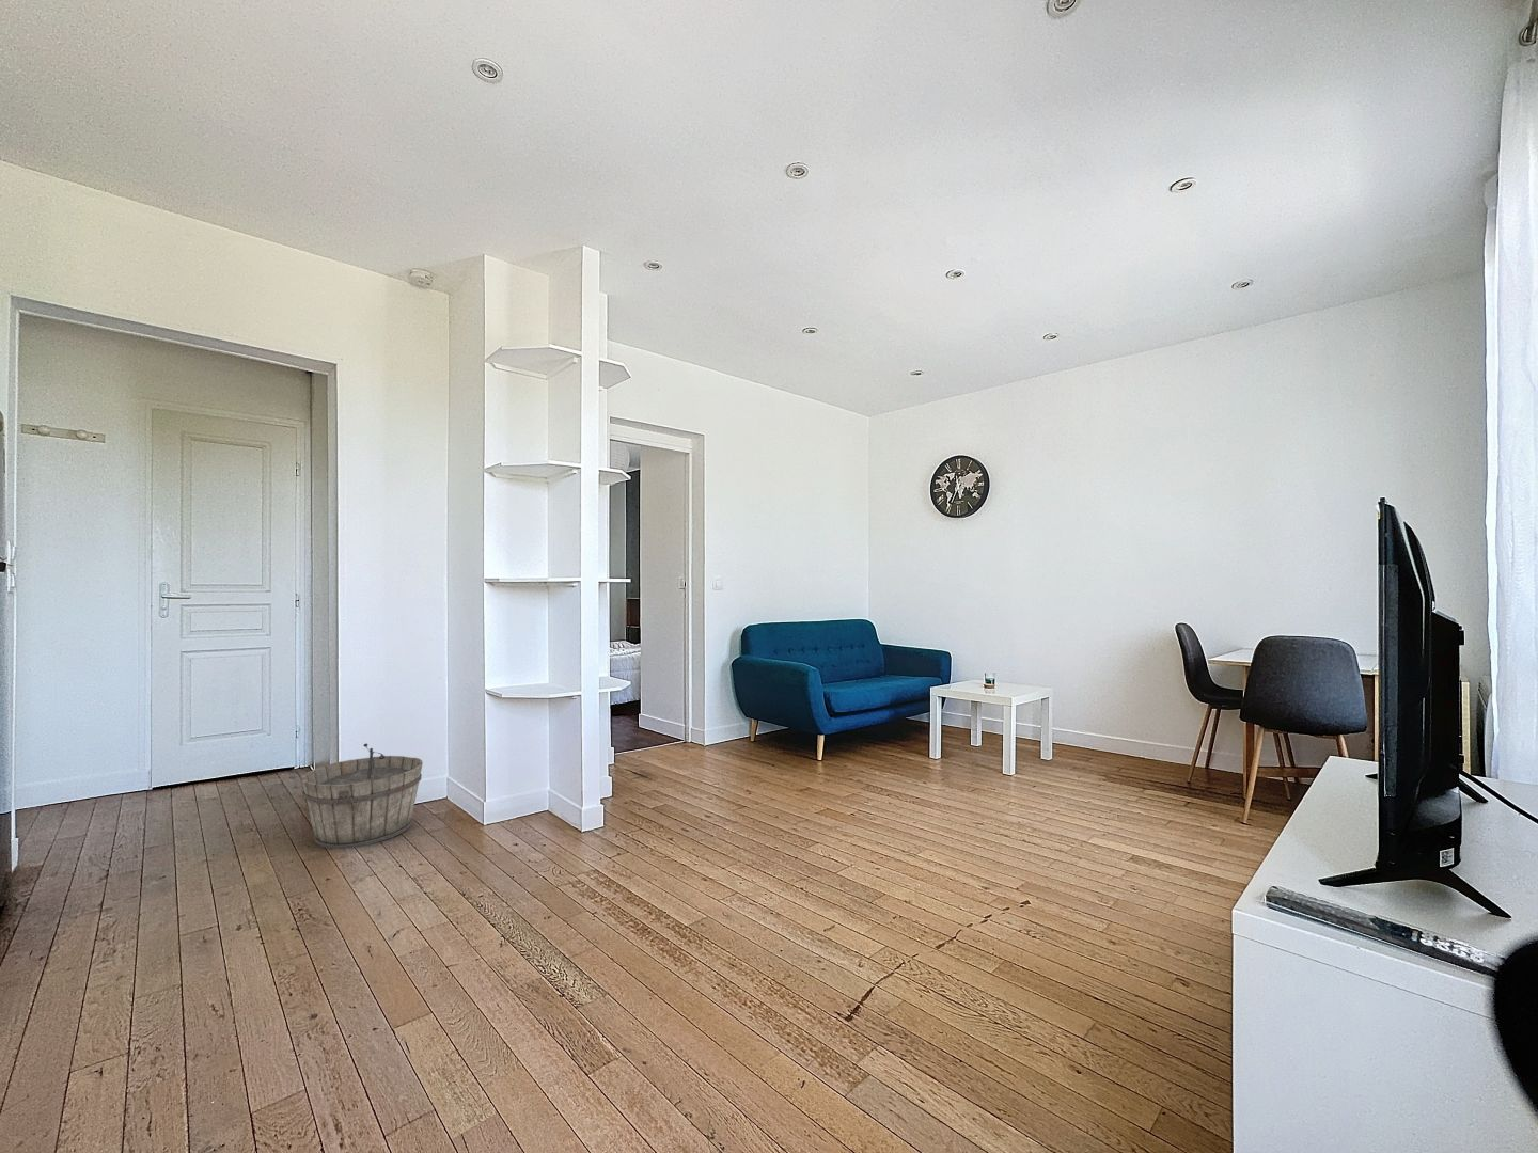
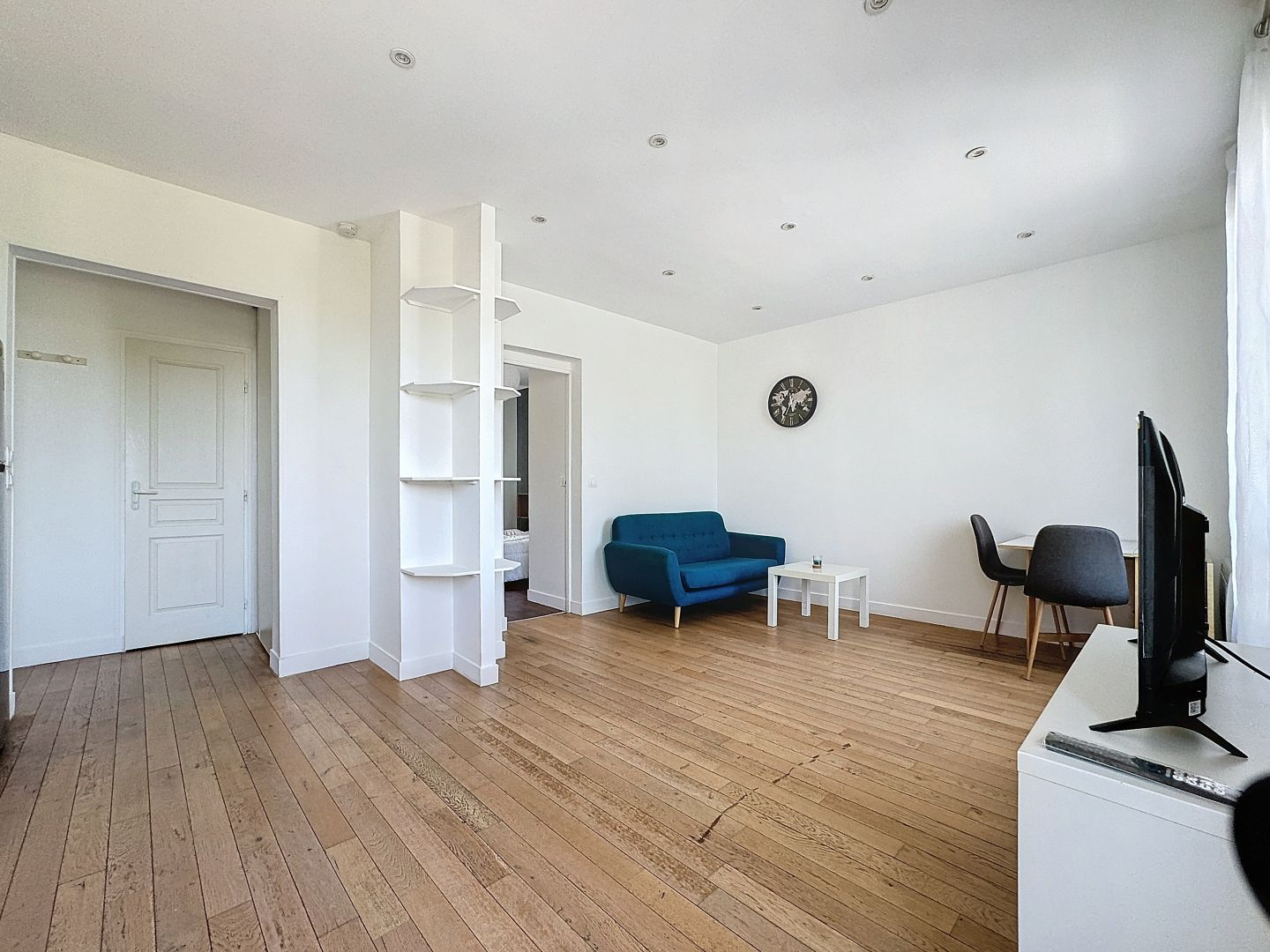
- wooden bucket (365, 788)
